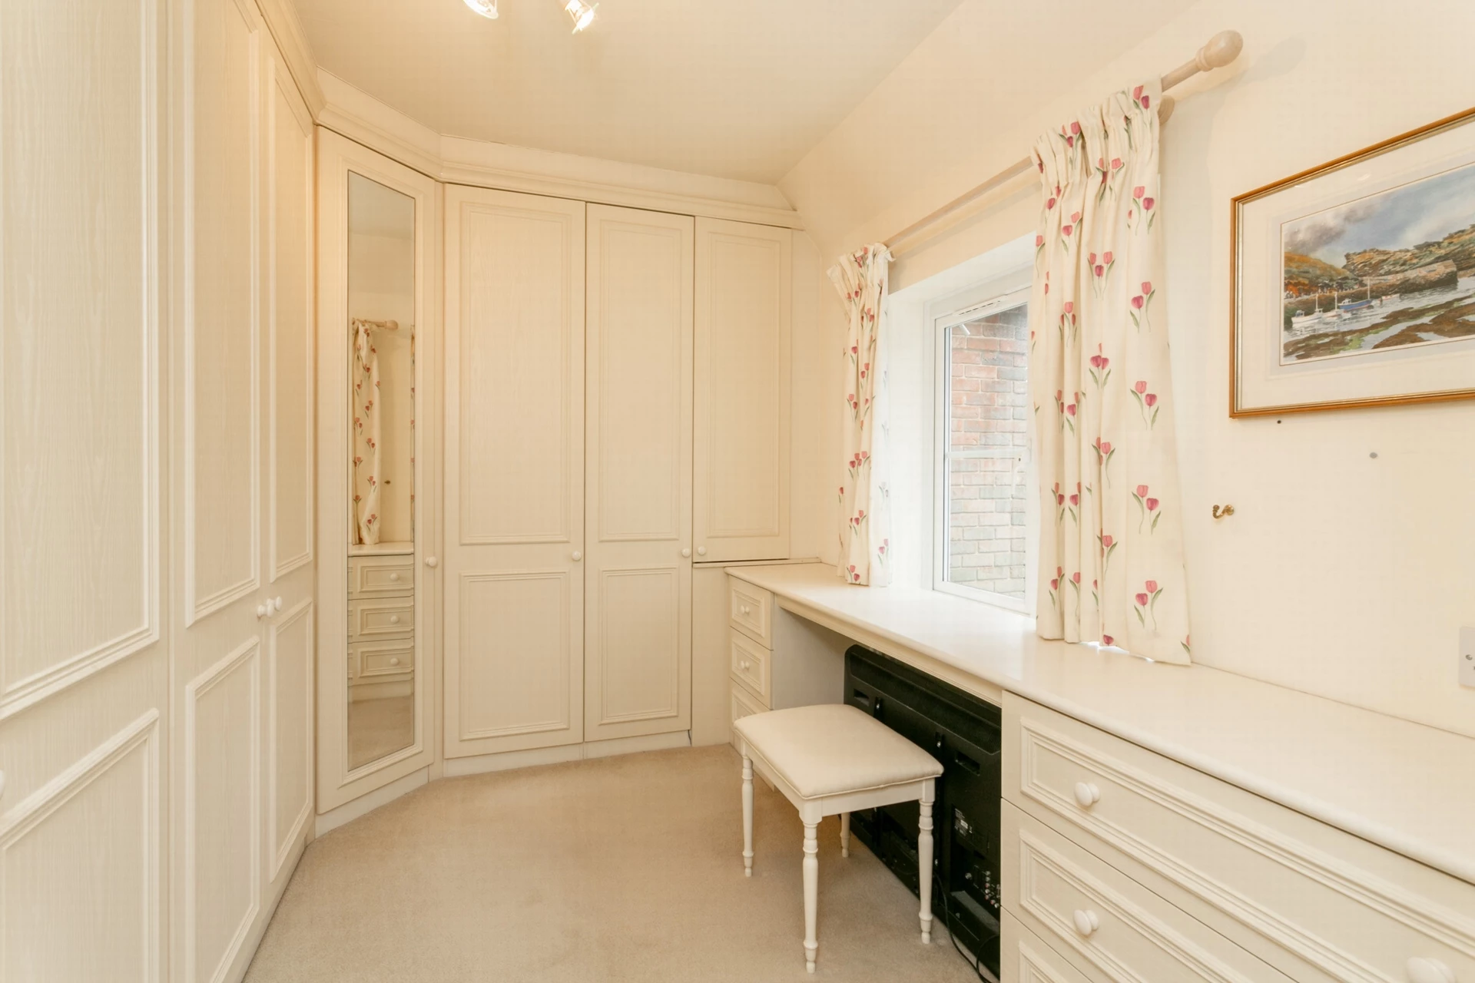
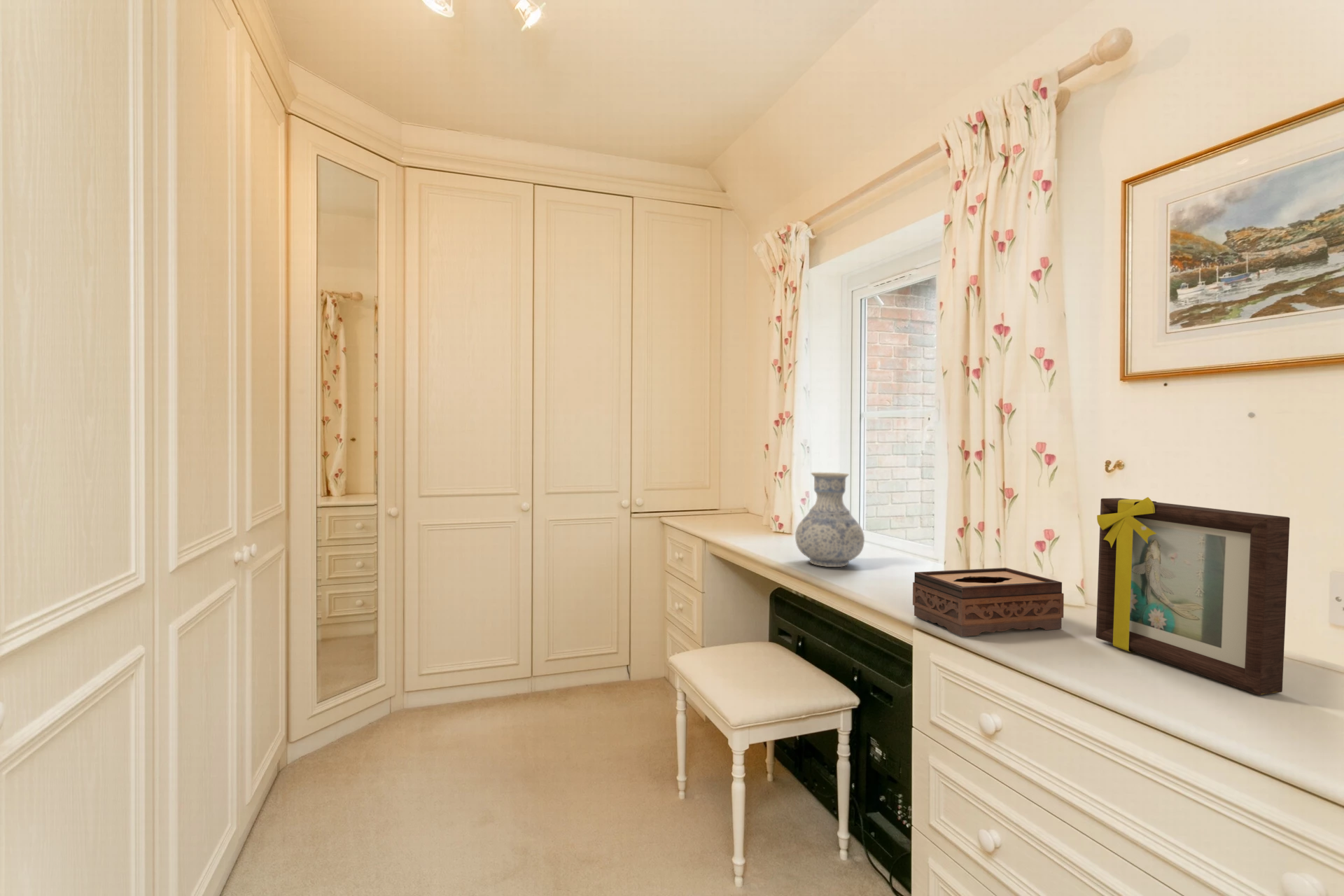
+ tissue box (985, 599)
+ picture frame (1179, 582)
+ vase (830, 518)
